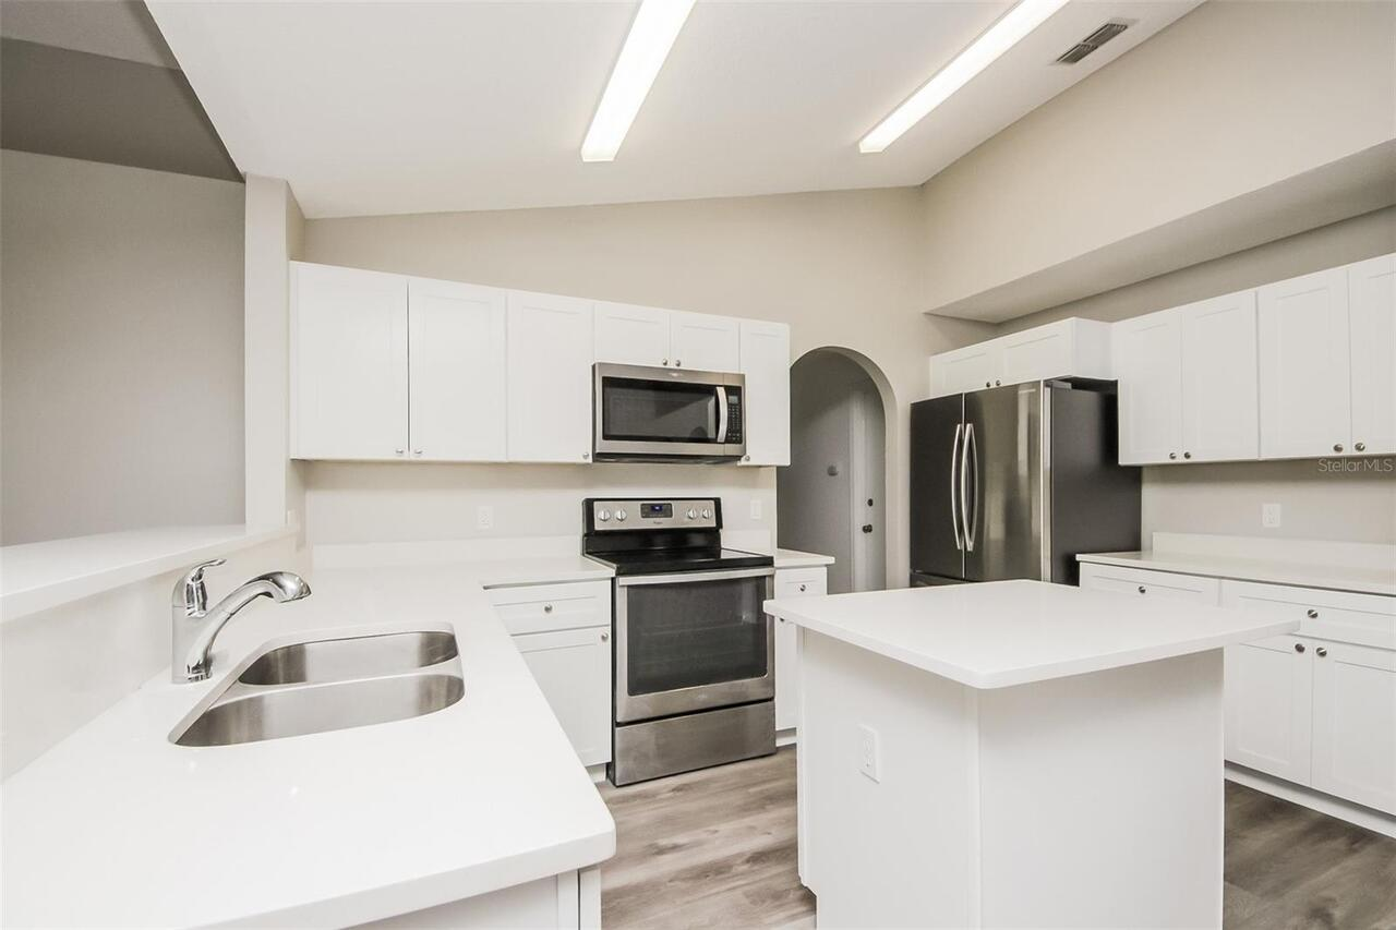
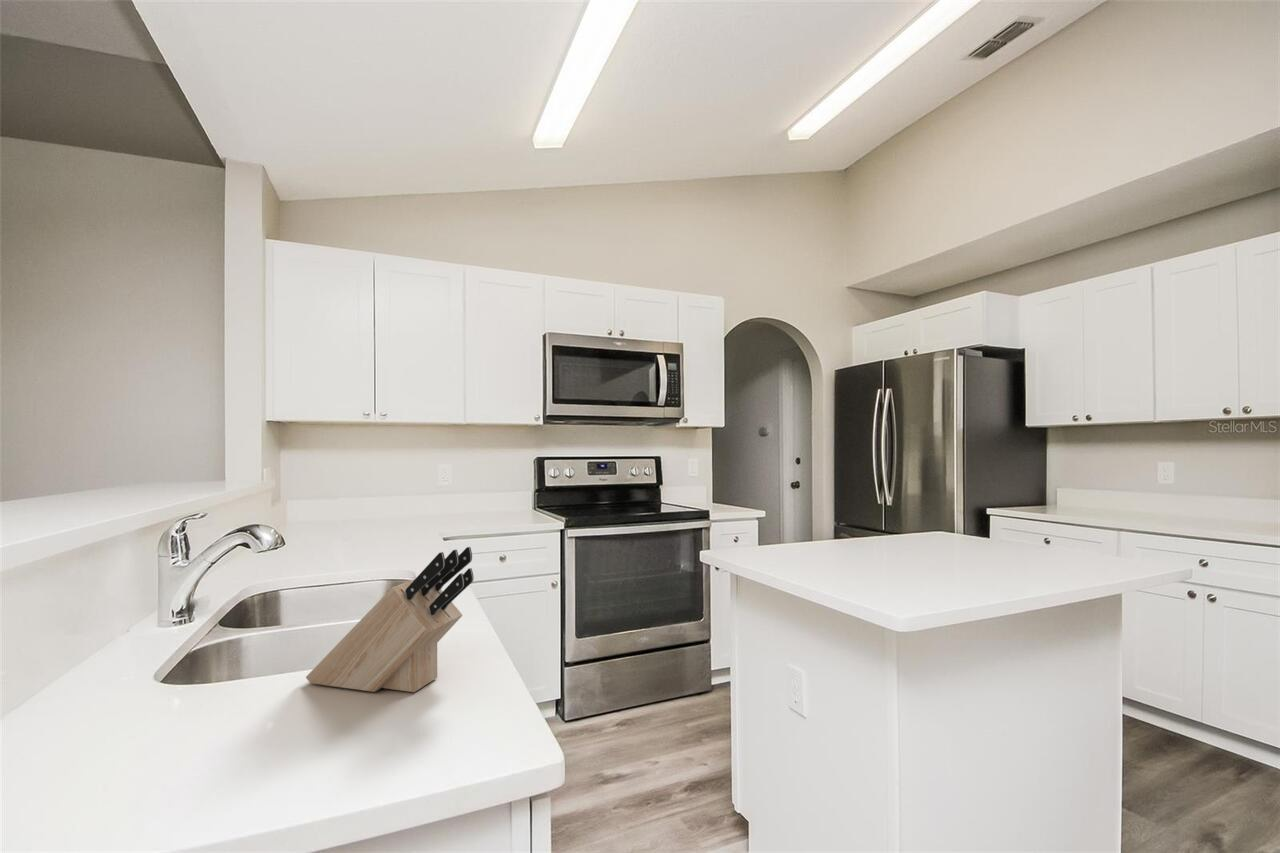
+ knife block (395, 613)
